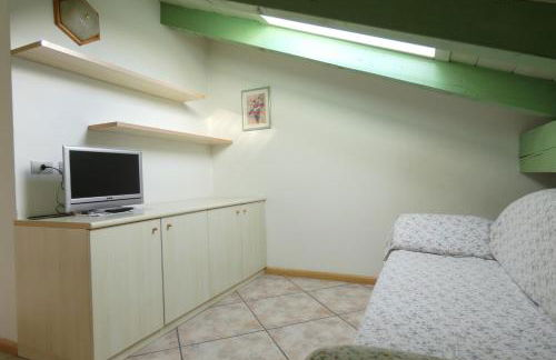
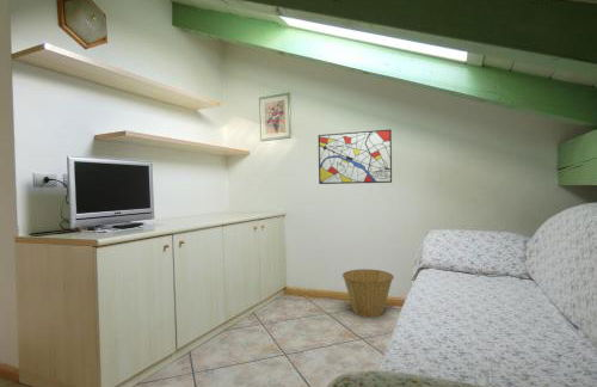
+ basket (368, 293)
+ wall art (353, 158)
